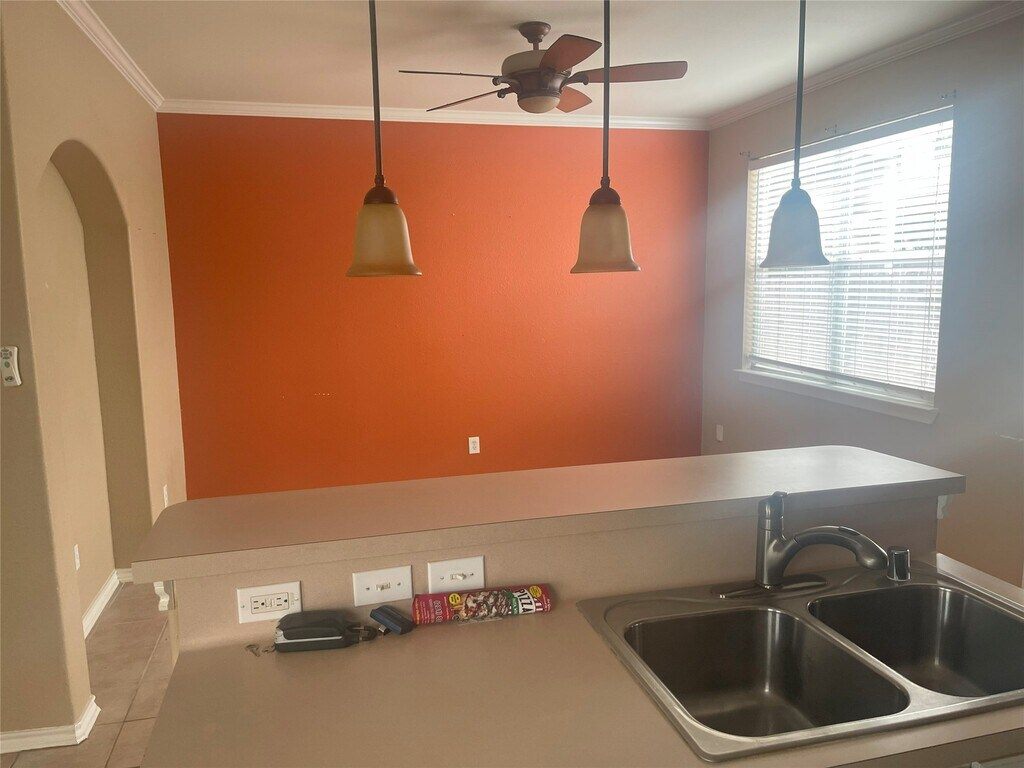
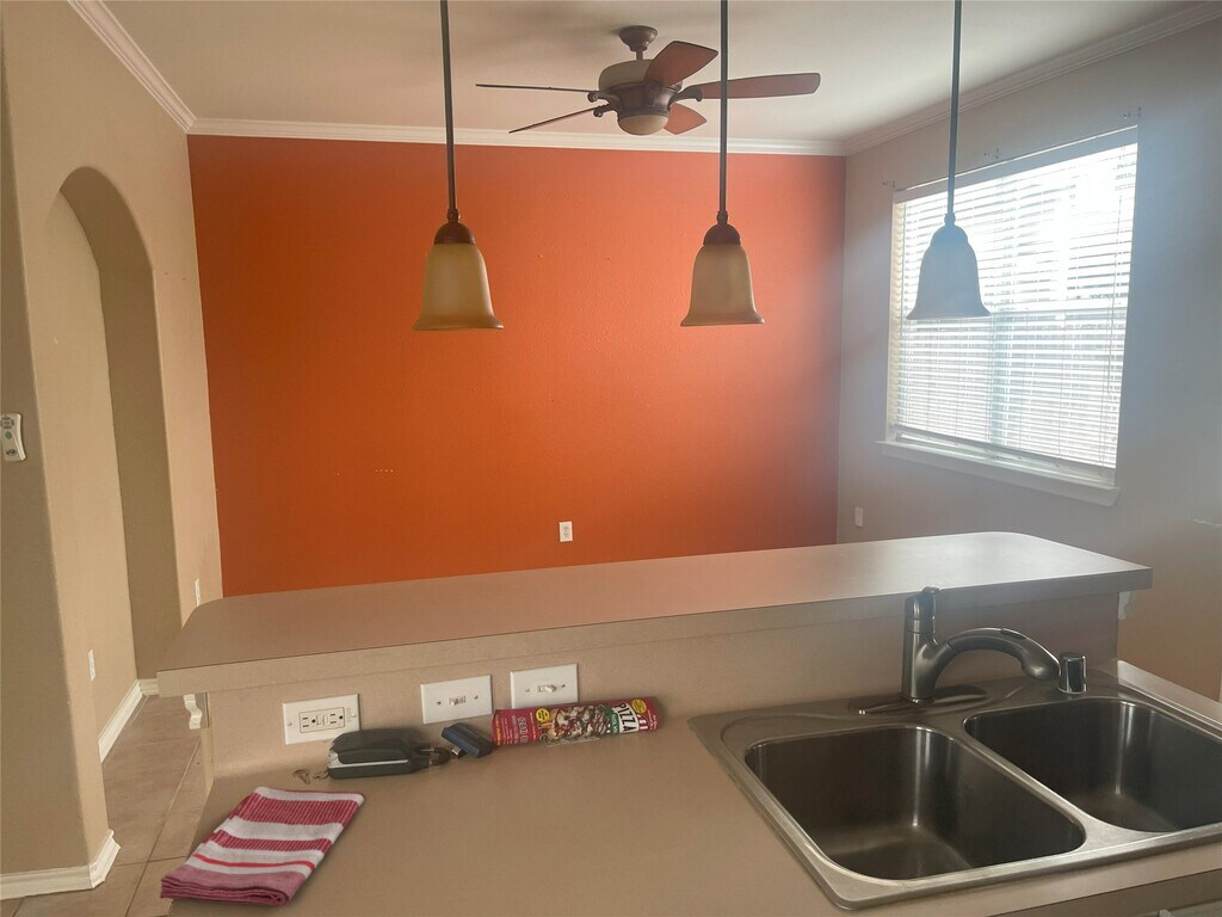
+ dish towel (271, 837)
